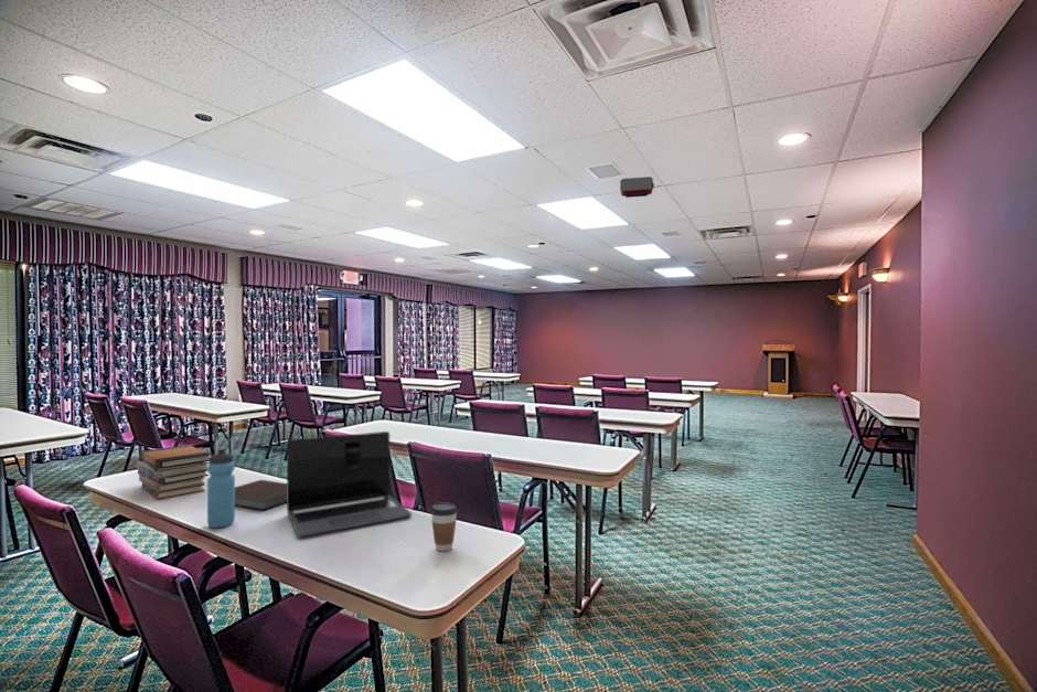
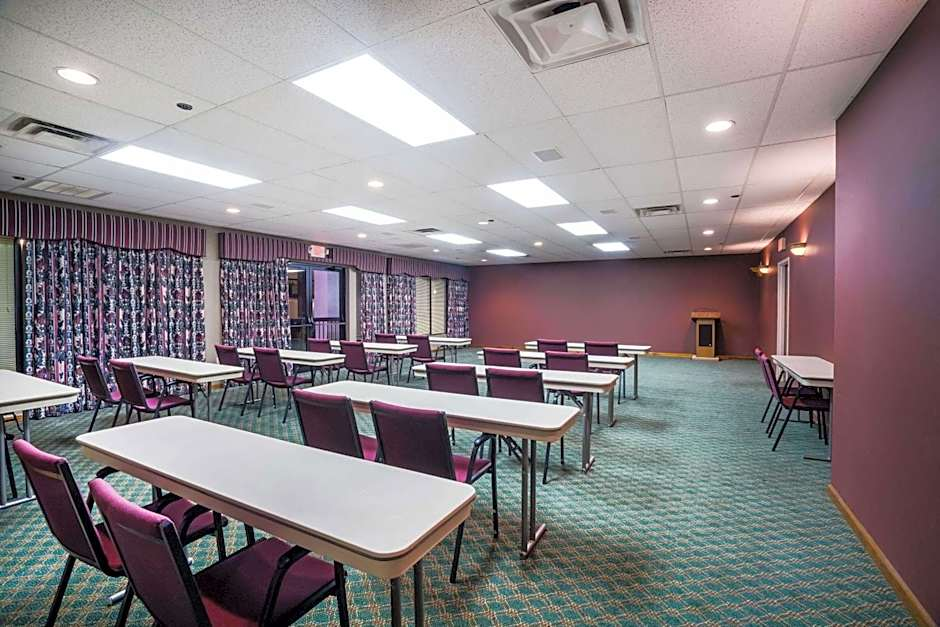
- coffee cup (443, 526)
- water bottle (221, 487)
- projector (637, 187)
- laptop (349, 478)
- notebook (263, 493)
- book stack (173, 470)
